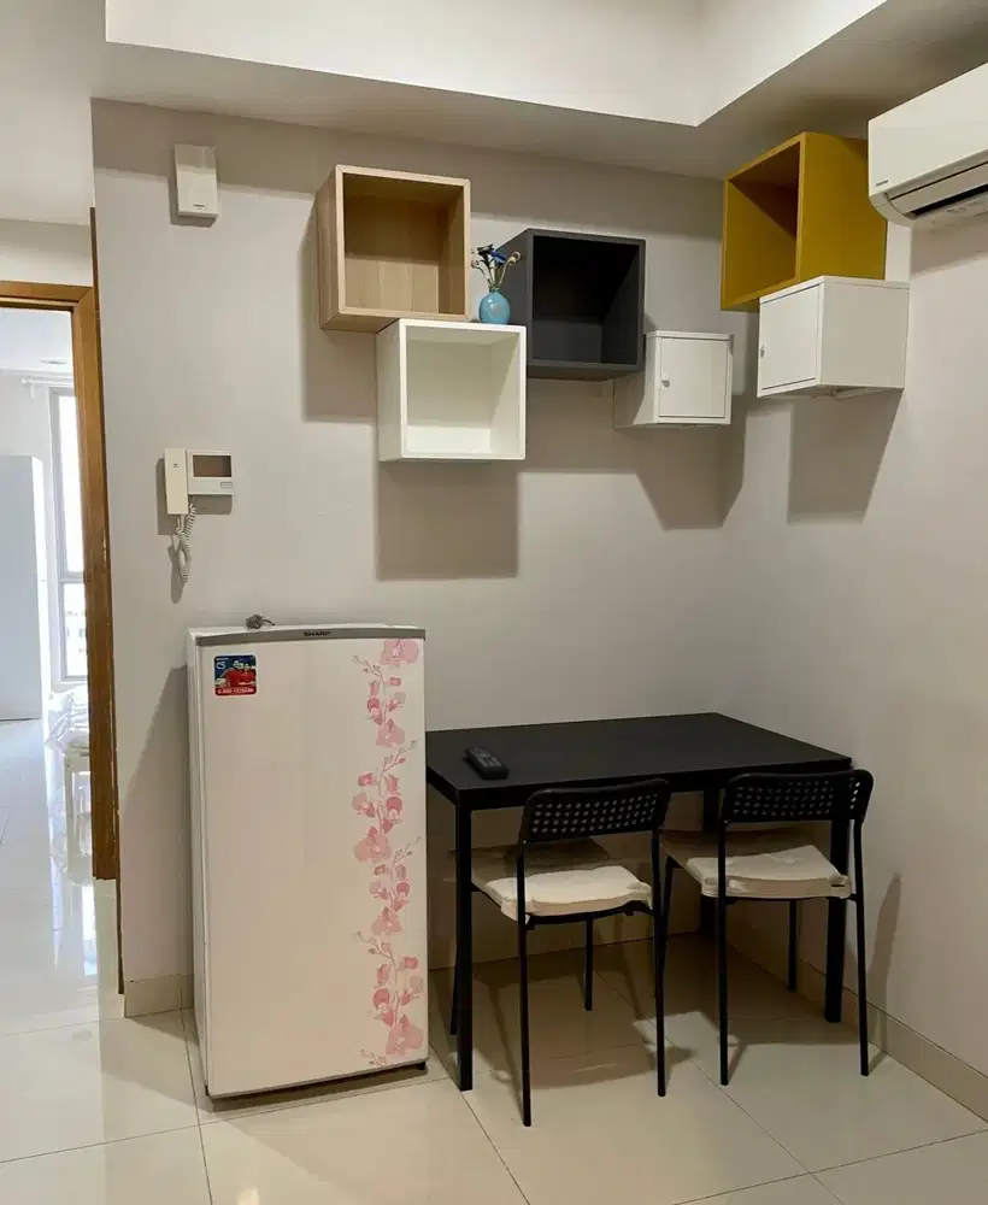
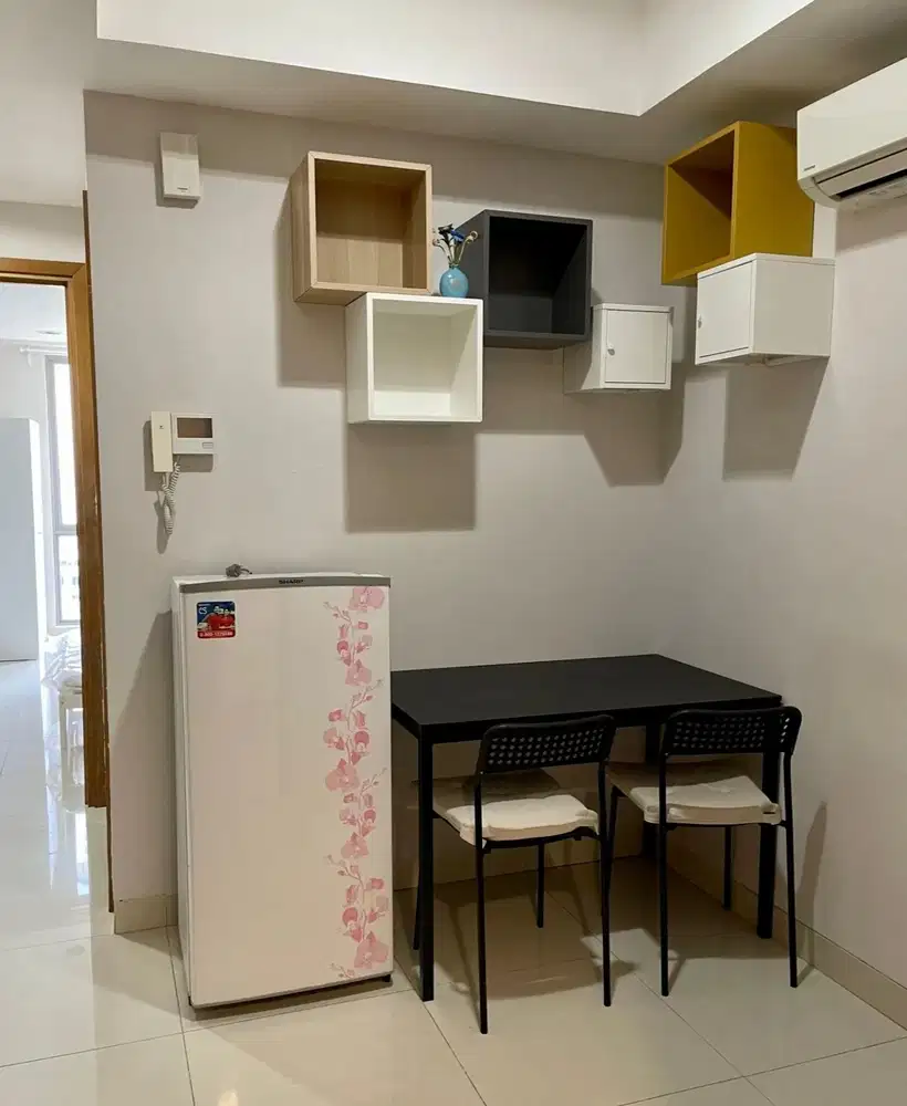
- remote control (486, 762)
